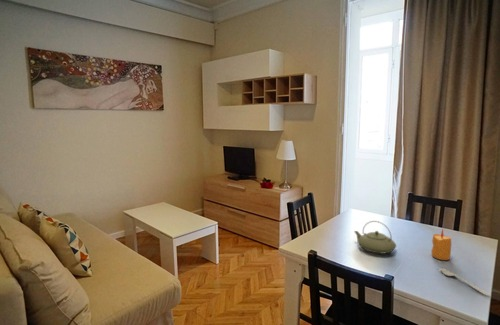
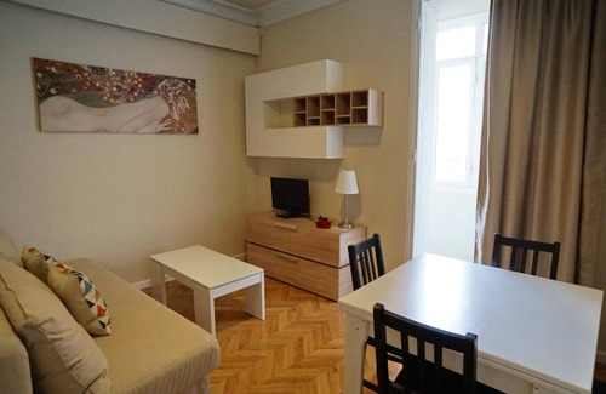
- teapot (374, 234)
- spoon (463, 280)
- candle (441, 242)
